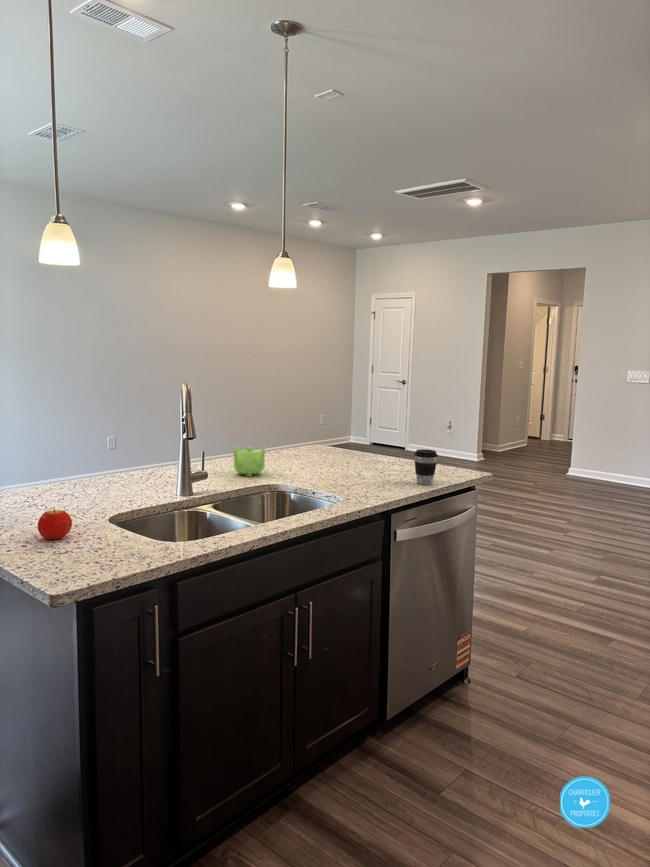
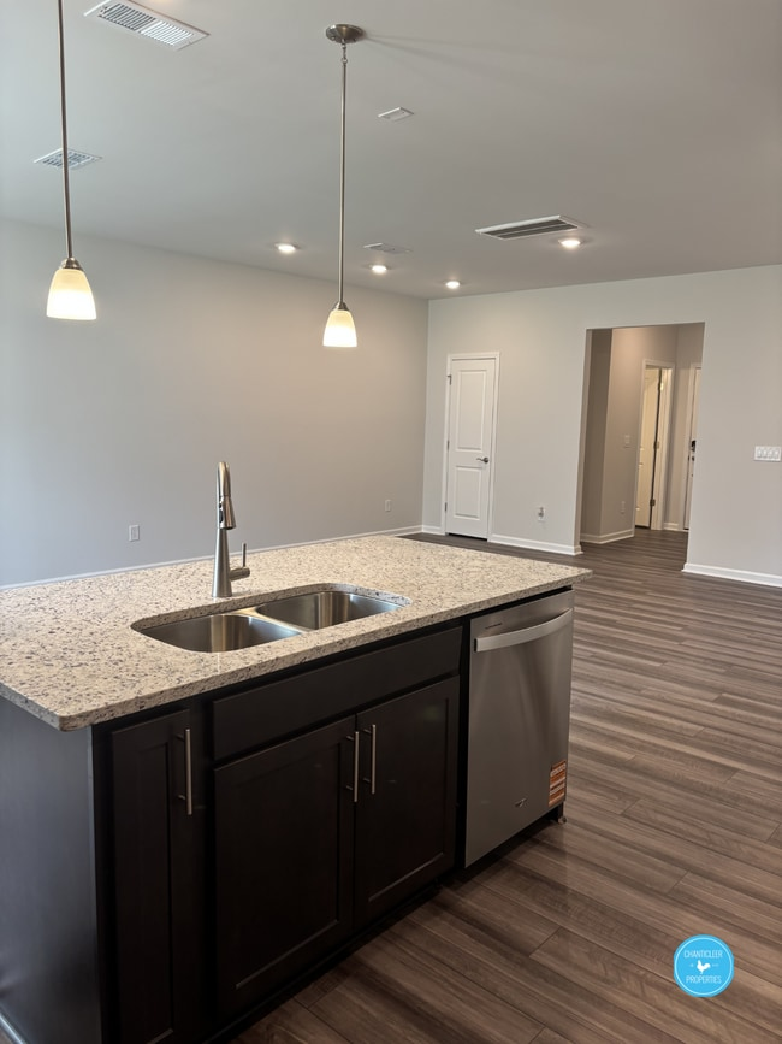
- fruit (55, 522)
- coffee cup (425, 467)
- teapot (249, 460)
